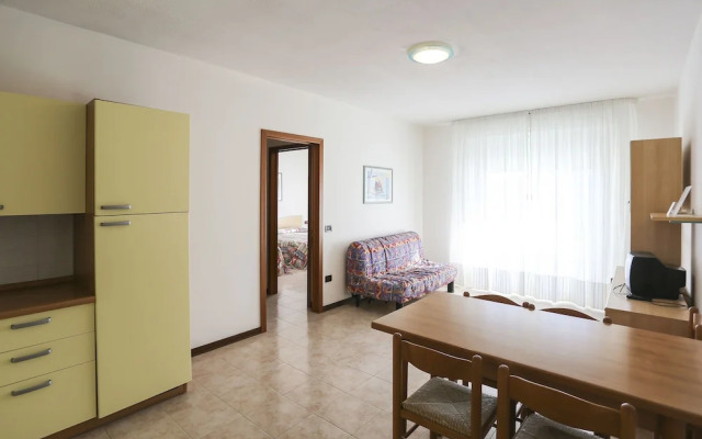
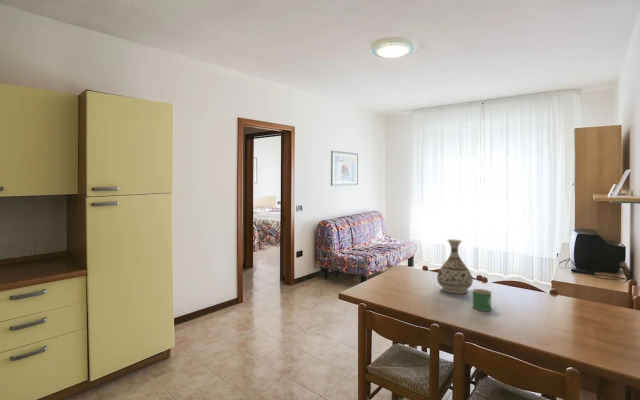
+ vase (454, 265)
+ mug (483, 299)
